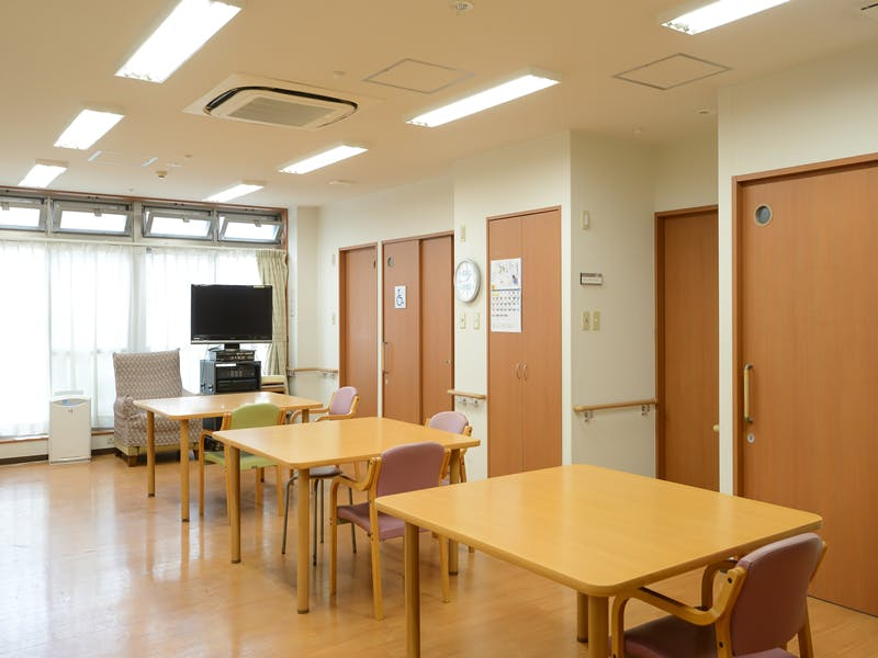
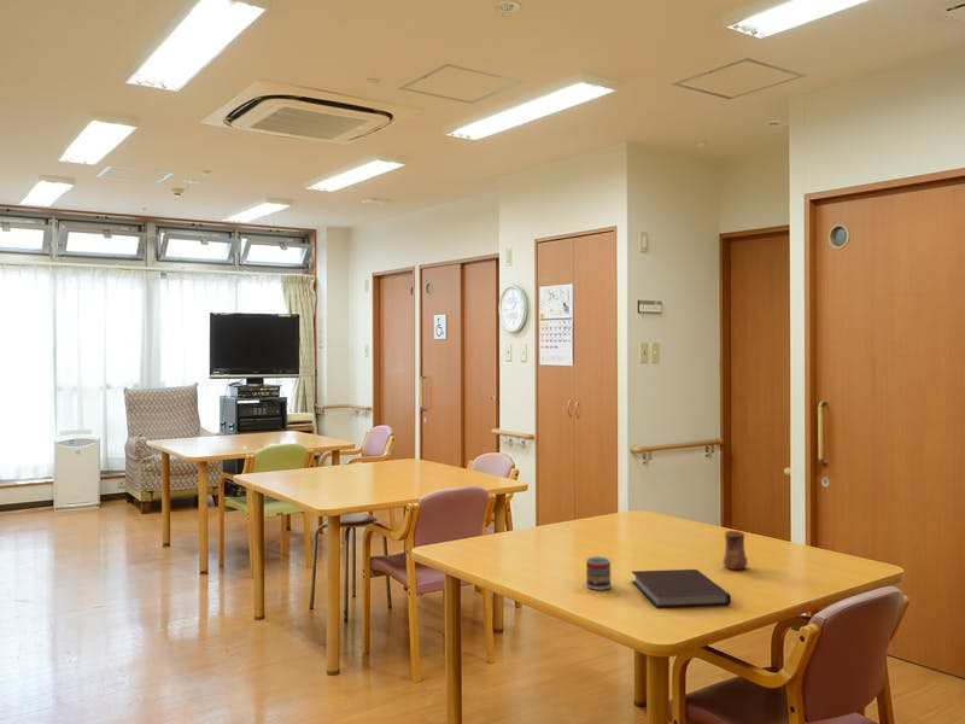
+ cup (597, 571)
+ cup (735, 549)
+ notebook (678, 586)
